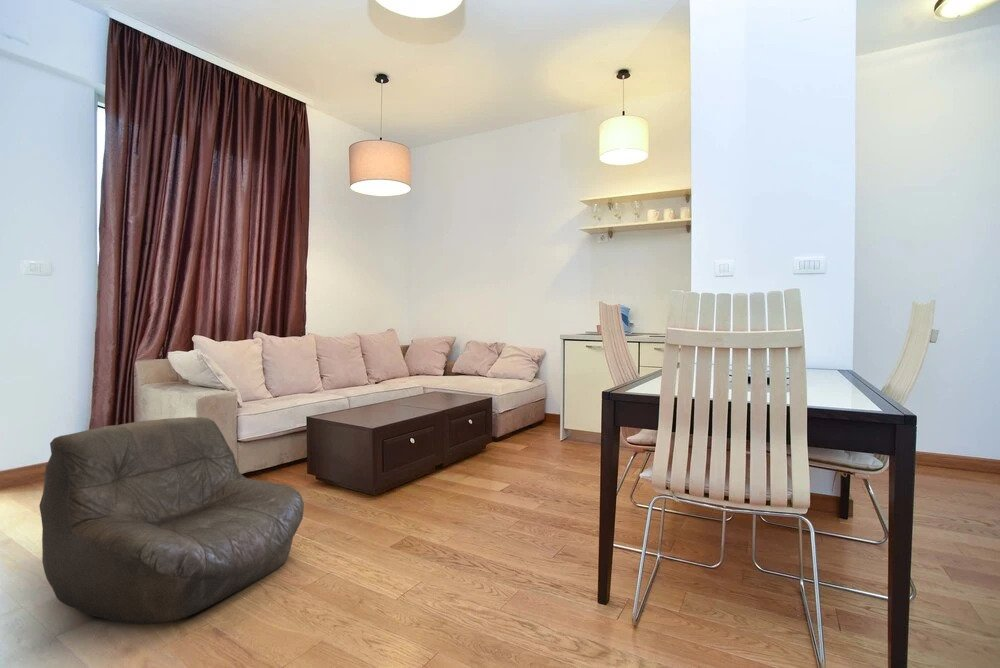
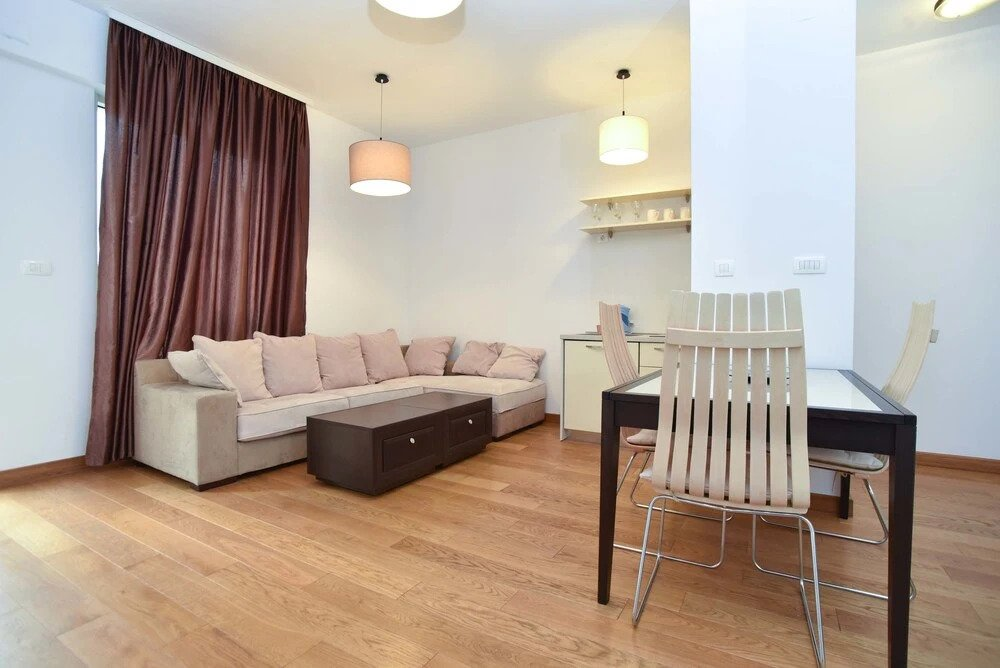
- armchair (185, 499)
